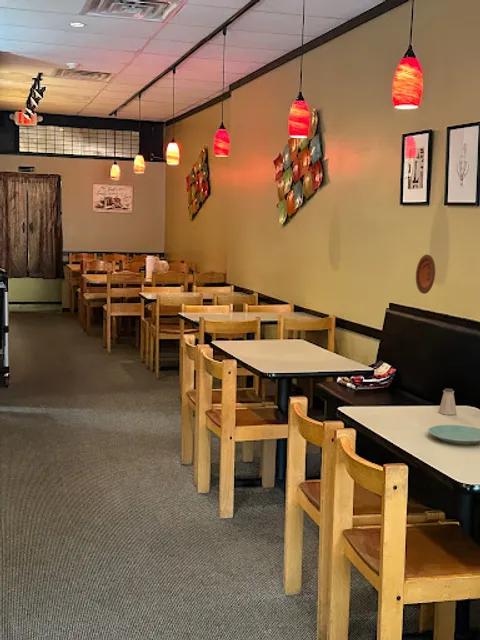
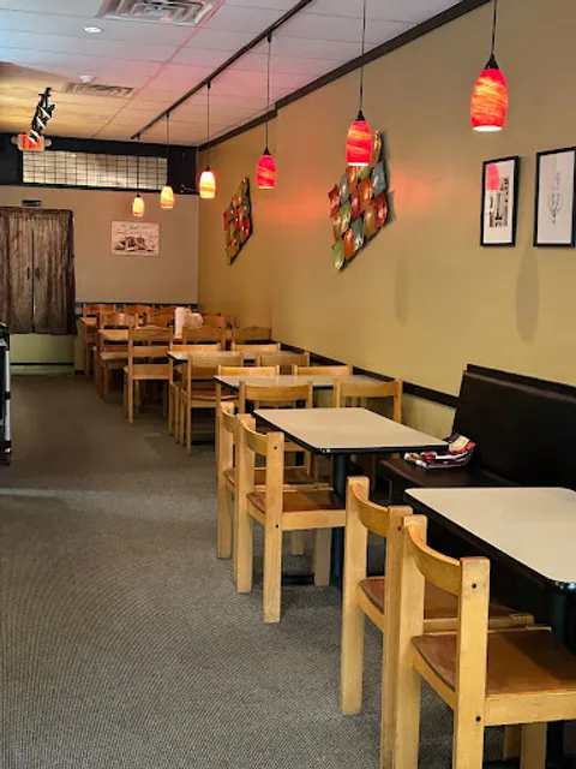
- saltshaker (448, 401)
- decorative plate (426, 274)
- plate (458, 435)
